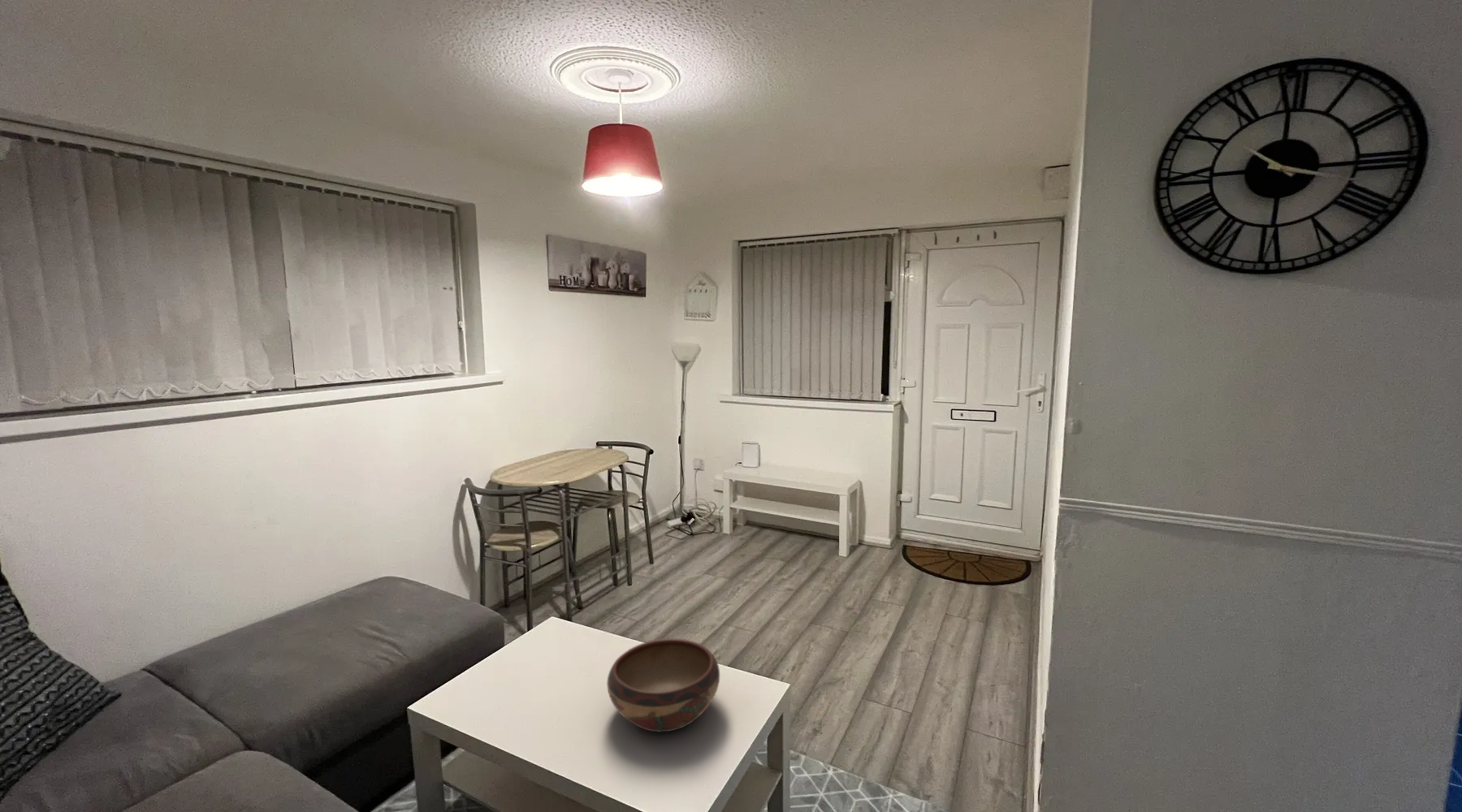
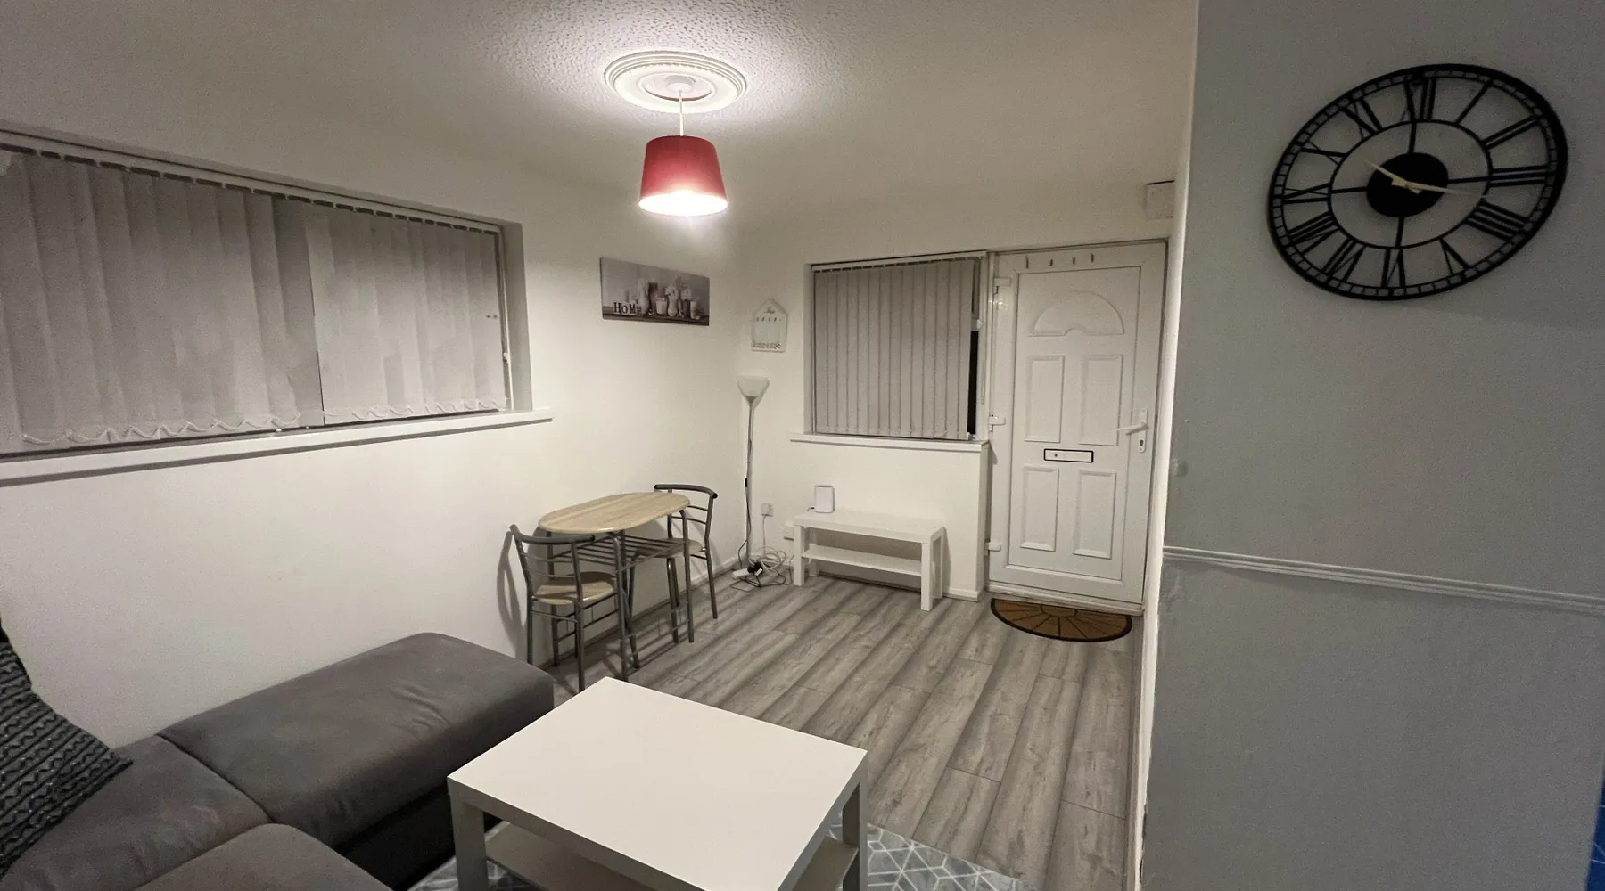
- decorative bowl (664, 687)
